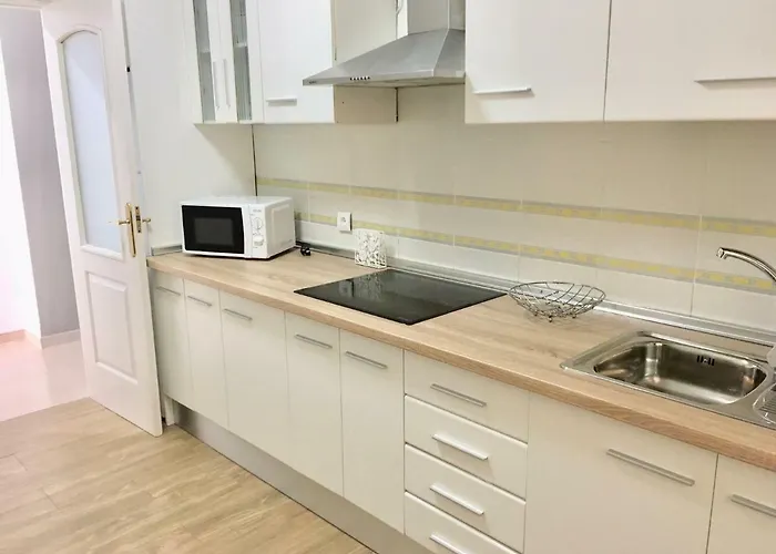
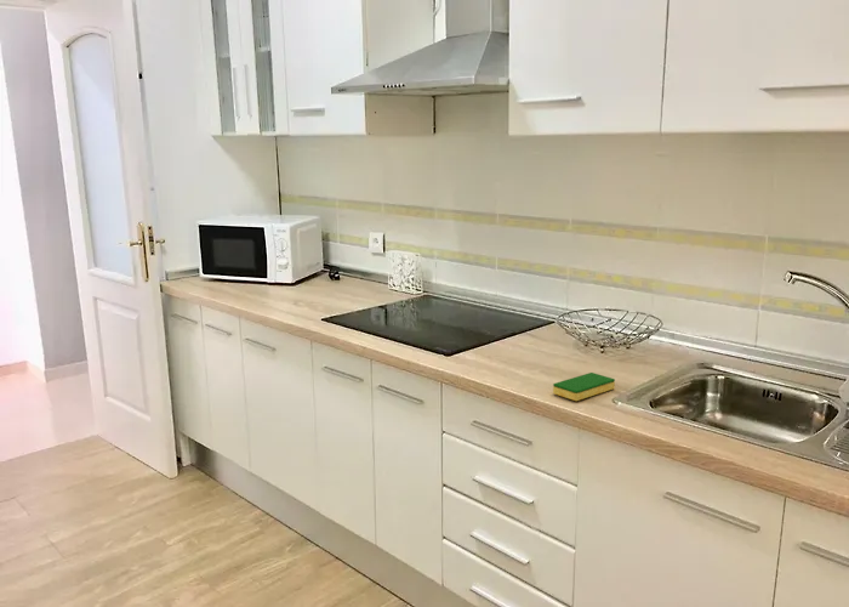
+ dish sponge (583, 386)
